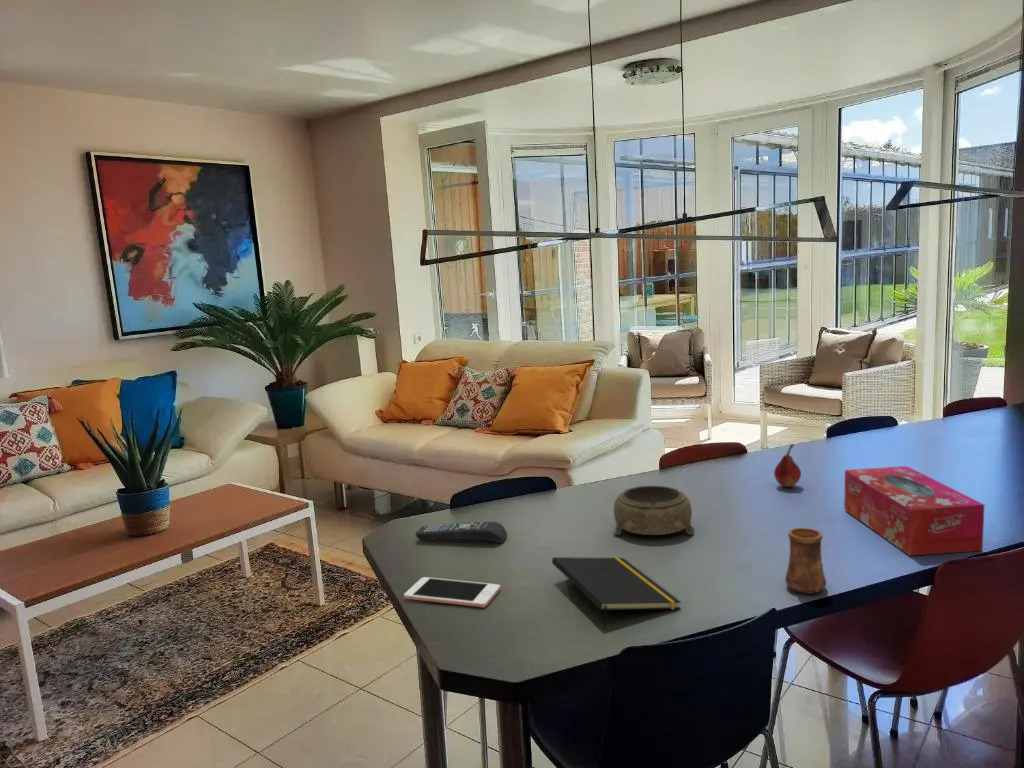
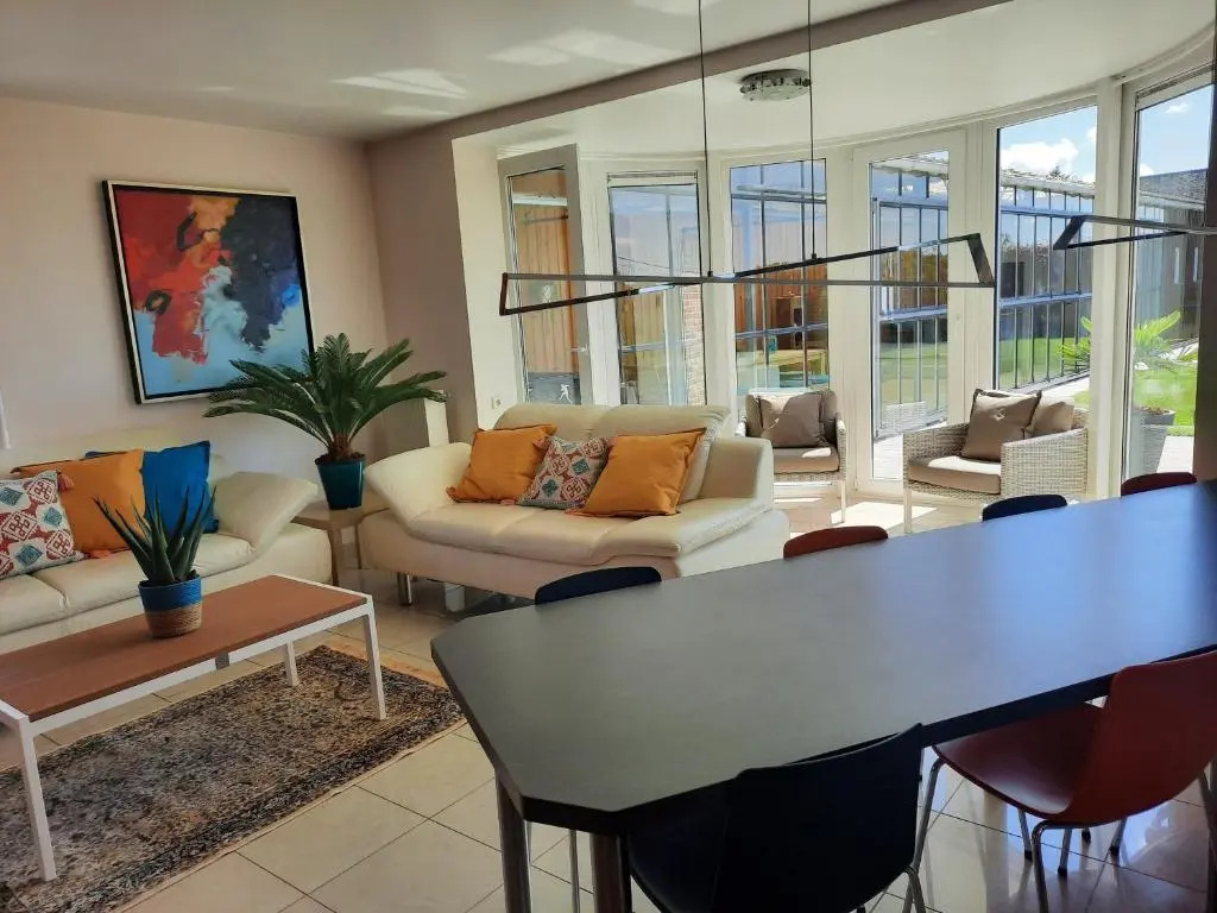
- notepad (612, 581)
- decorative bowl (654, 511)
- cup (805, 560)
- cell phone (452, 591)
- remote control (460, 531)
- fruit (787, 465)
- tissue box (908, 507)
